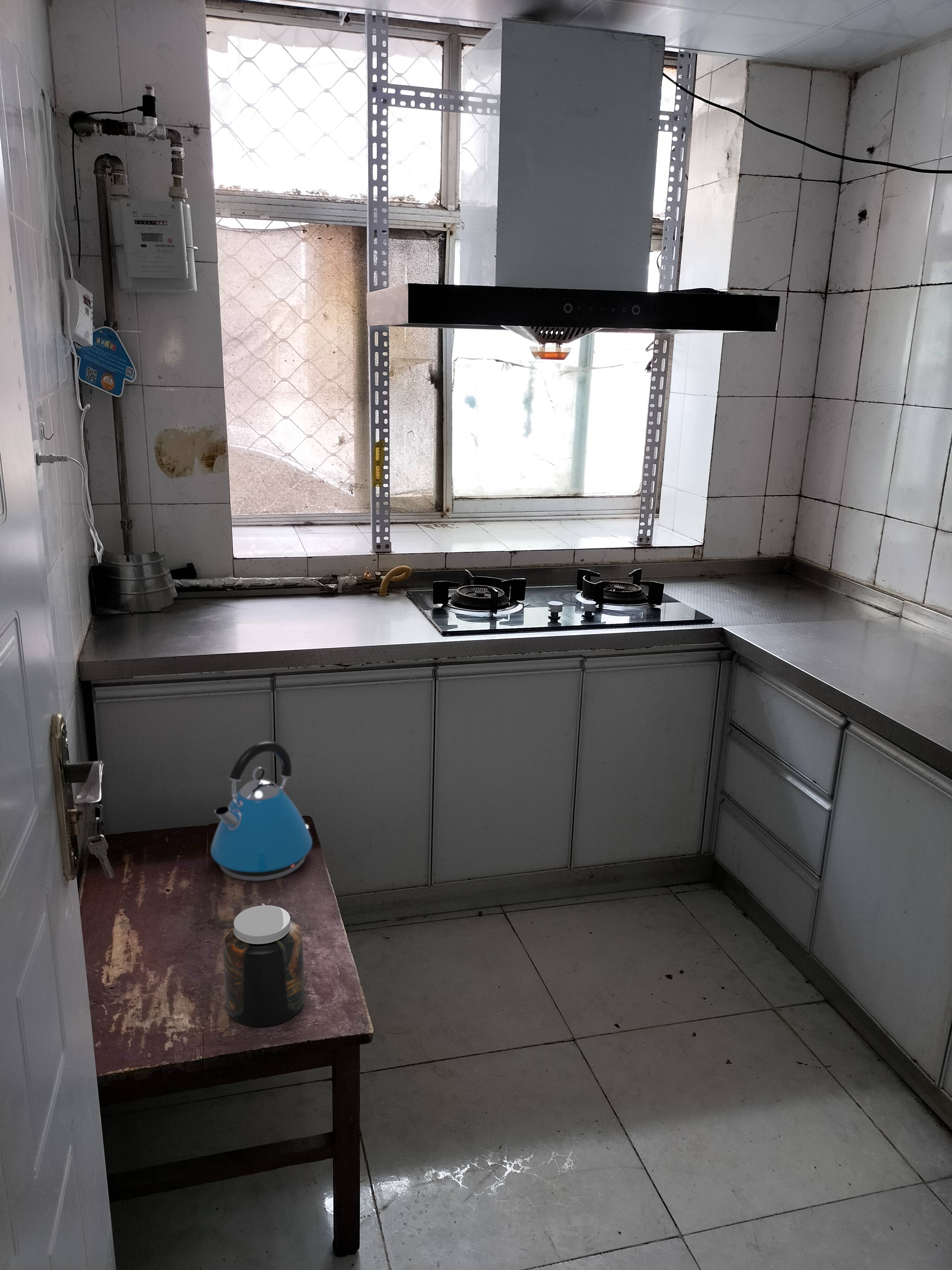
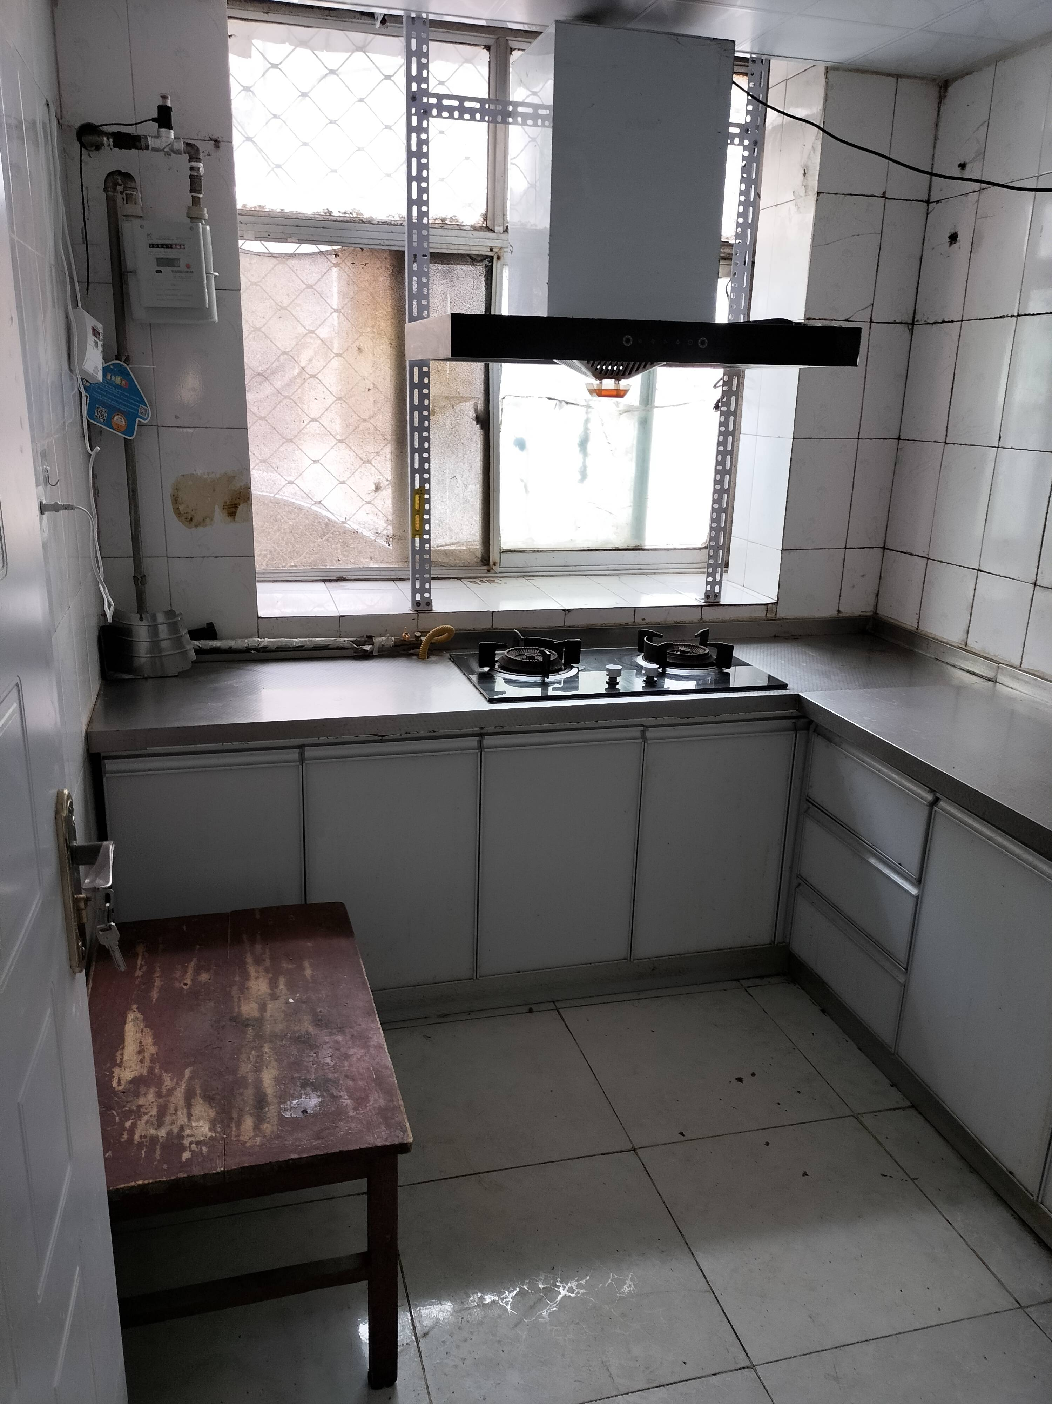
- jar (264, 962)
- kettle (263, 801)
